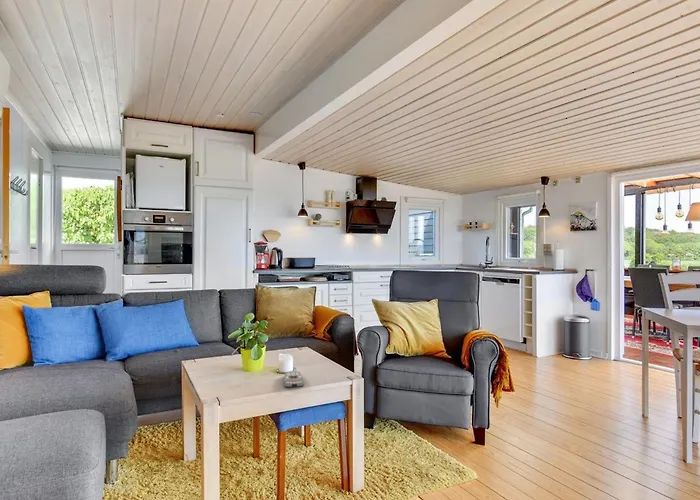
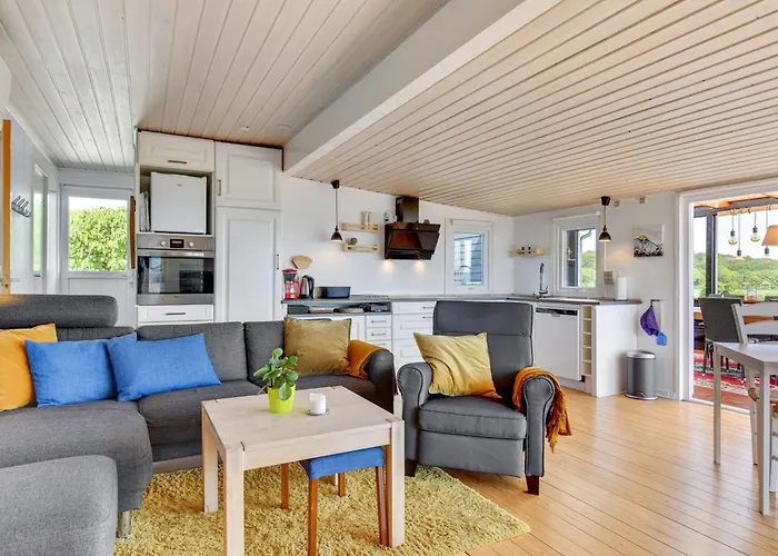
- remote control (293, 379)
